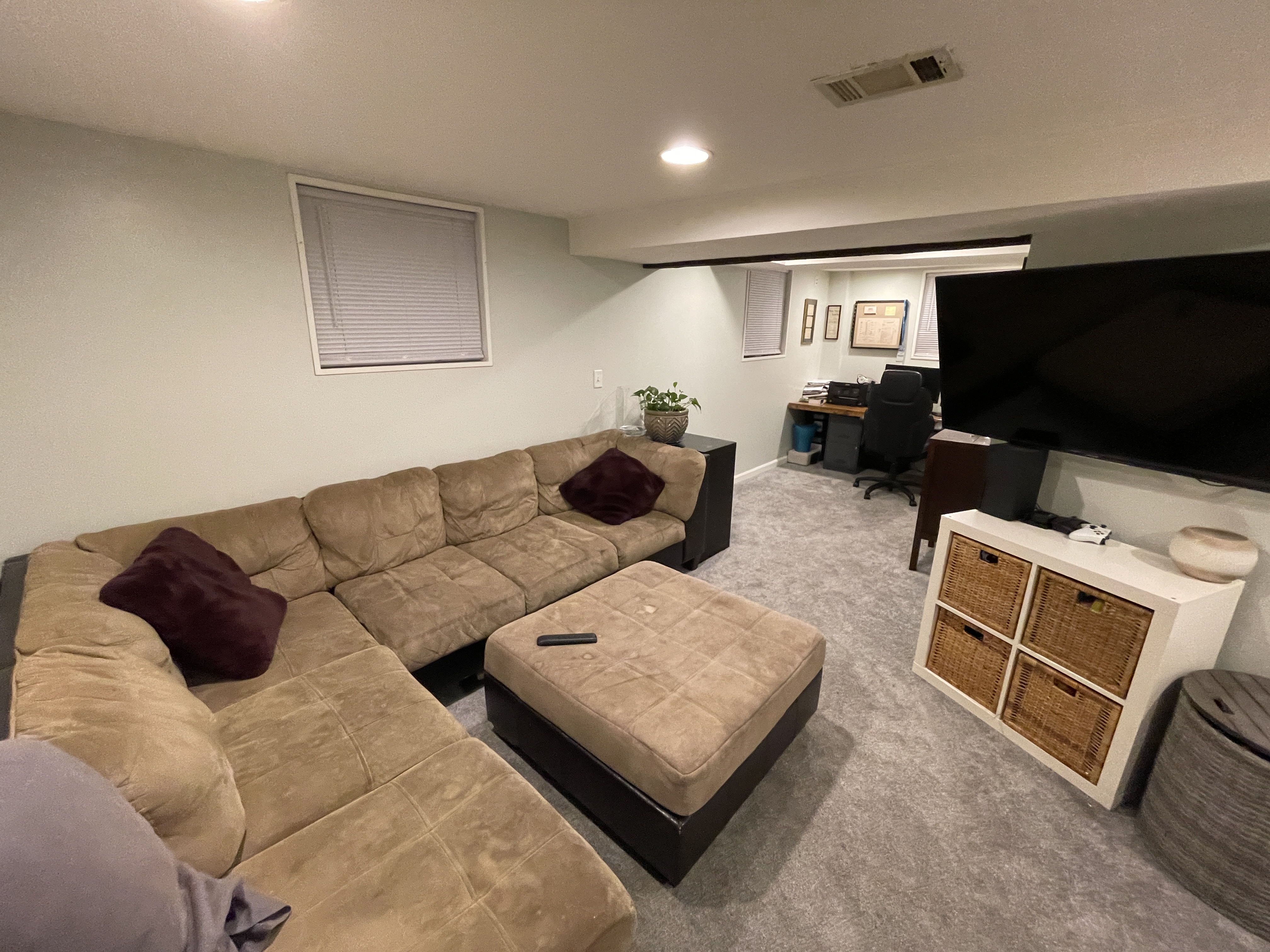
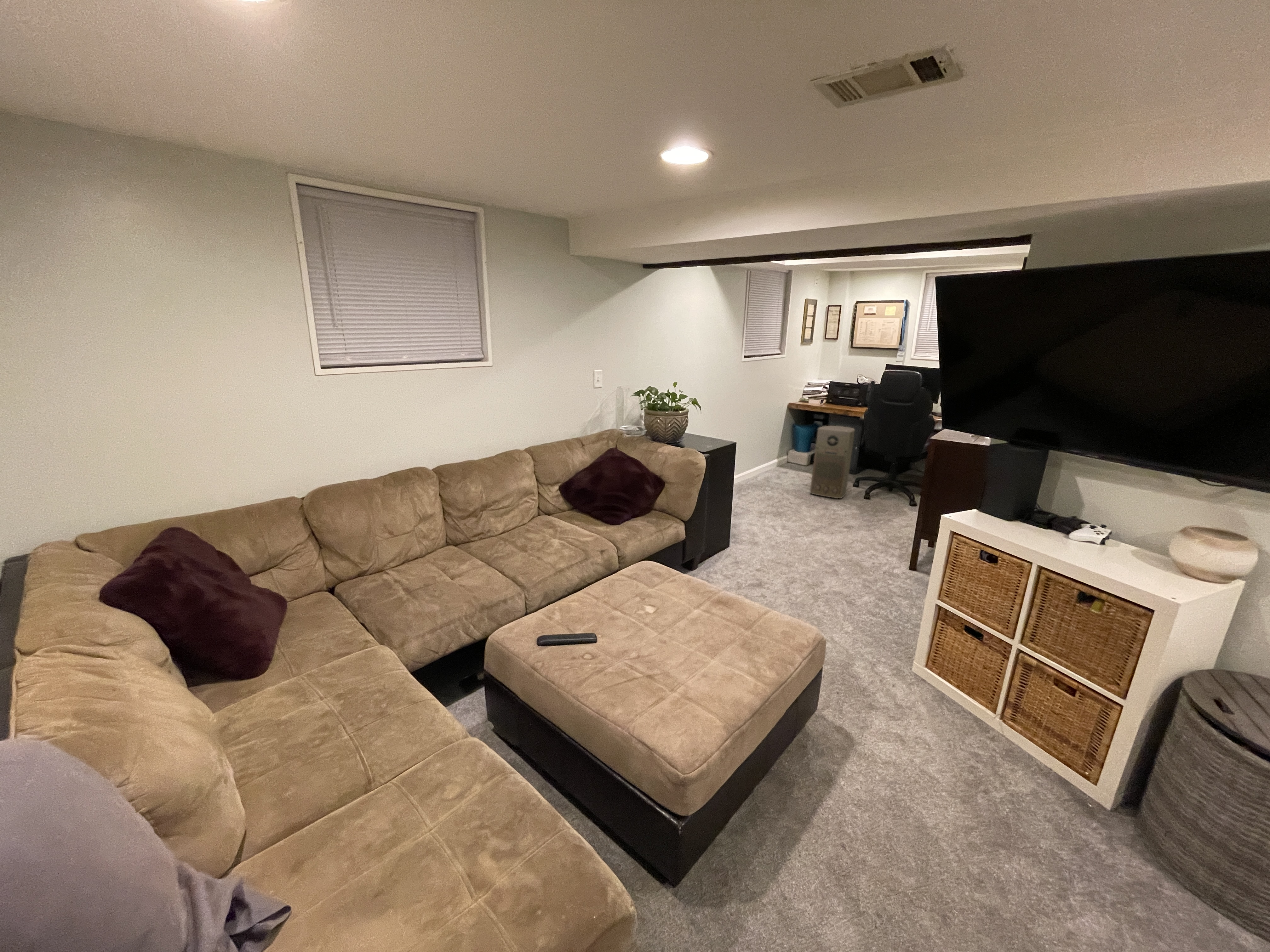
+ air purifier (833, 461)
